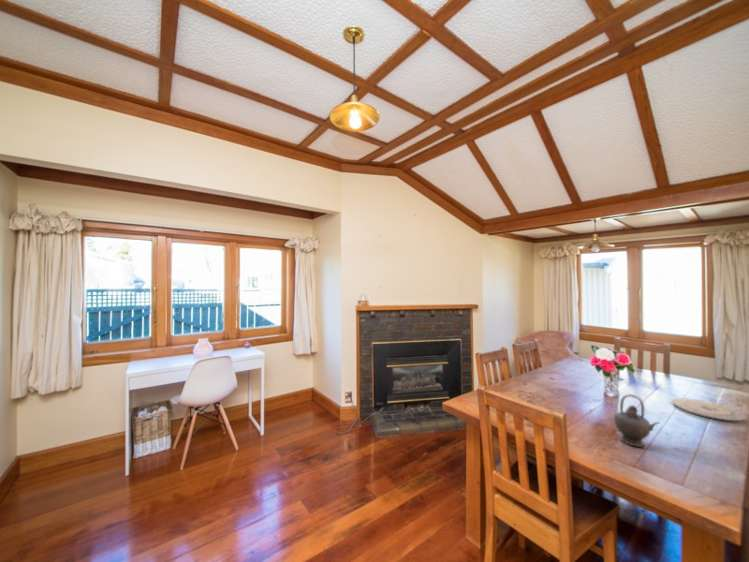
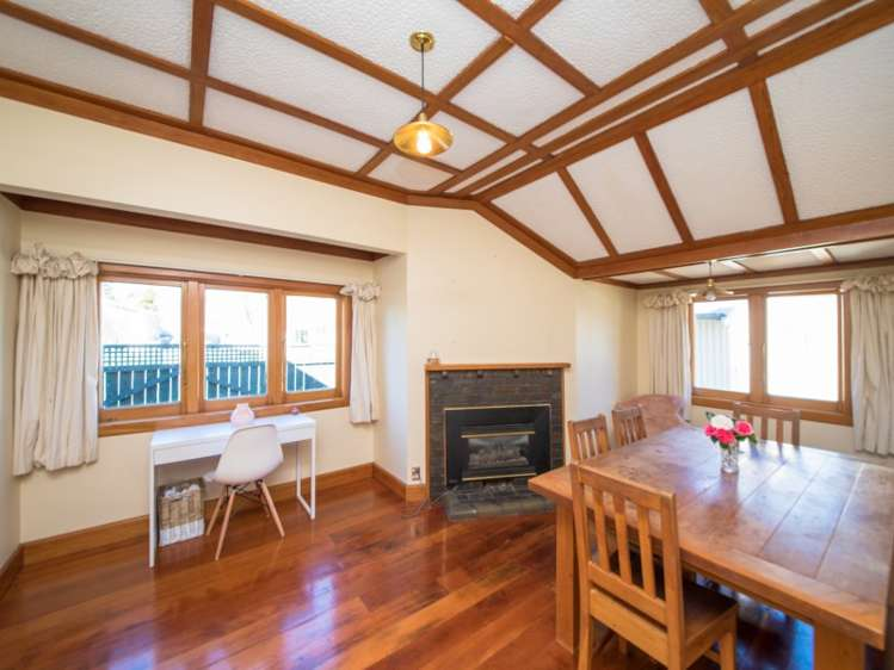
- teapot (636, 420)
- plate (707, 409)
